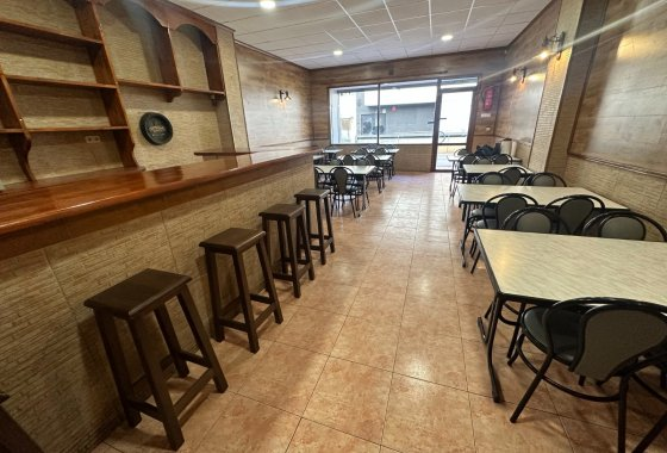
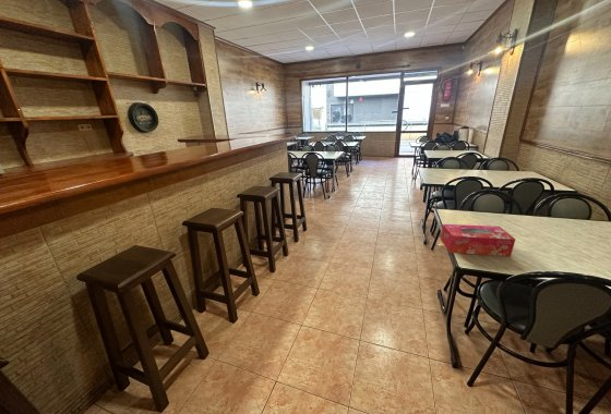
+ tissue box (475, 239)
